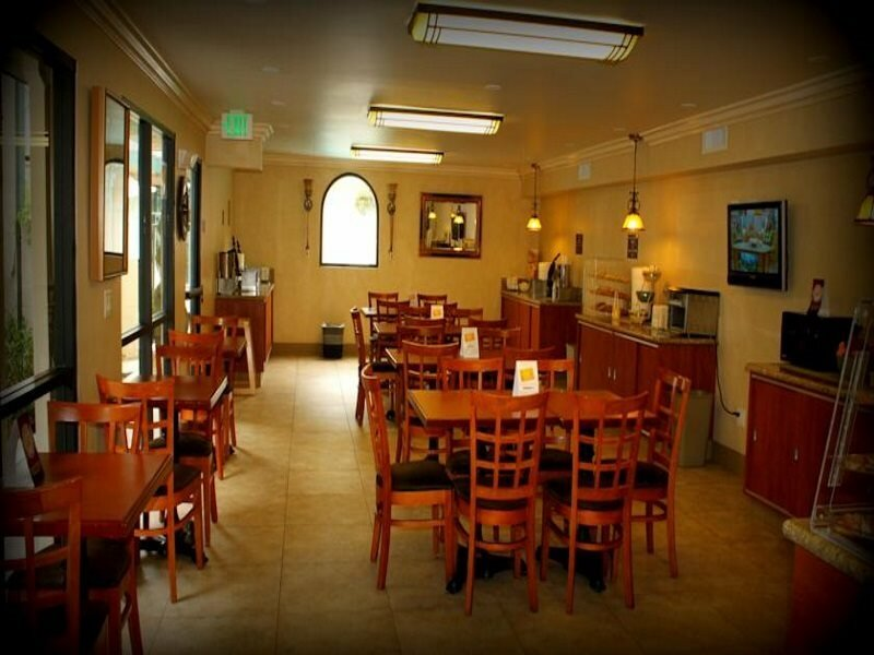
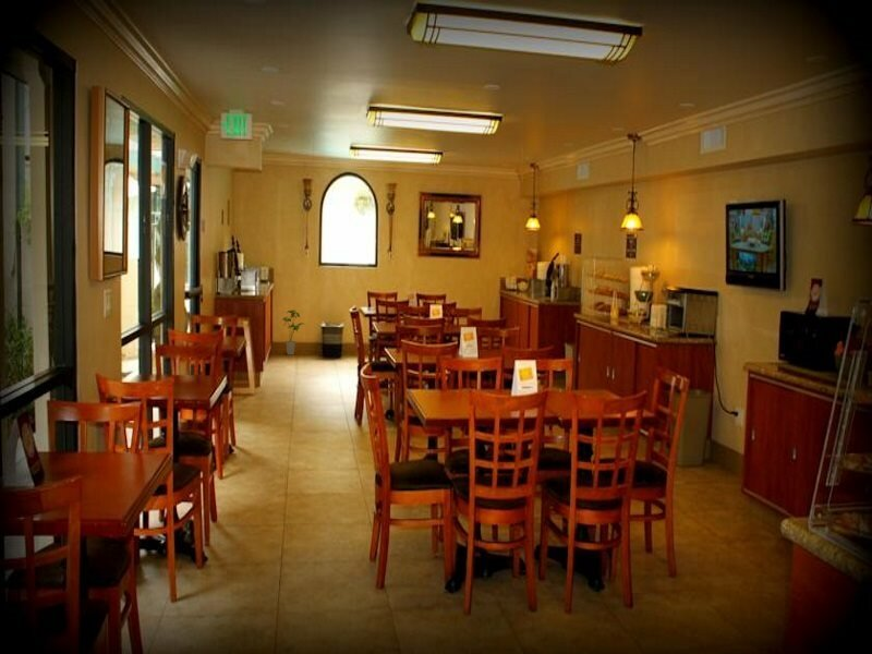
+ house plant (293, 331)
